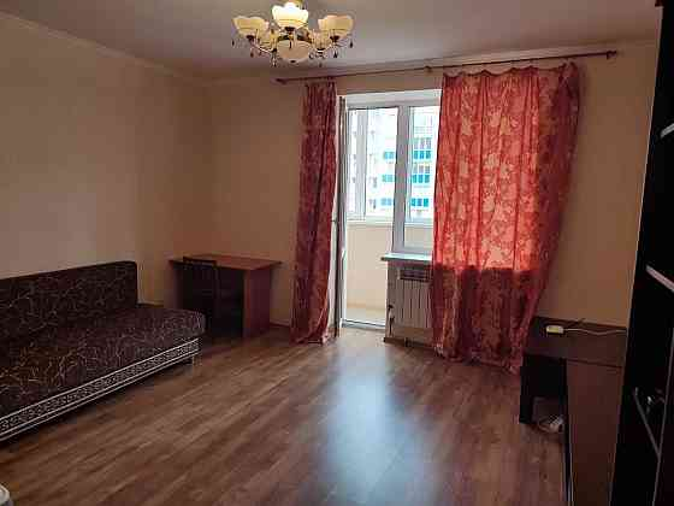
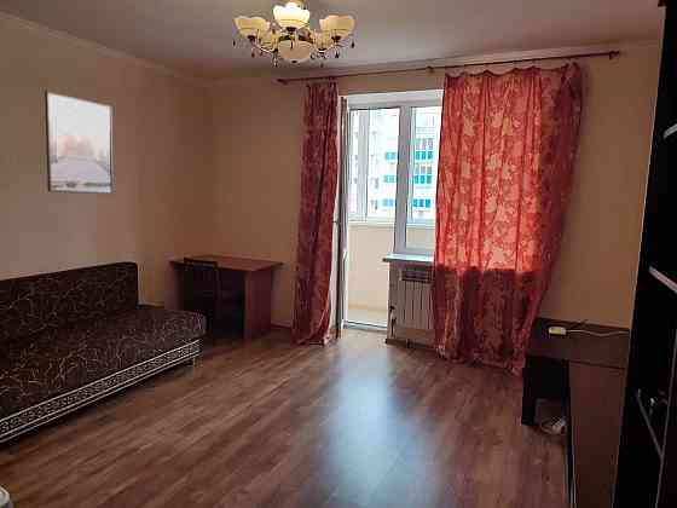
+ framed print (81, 146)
